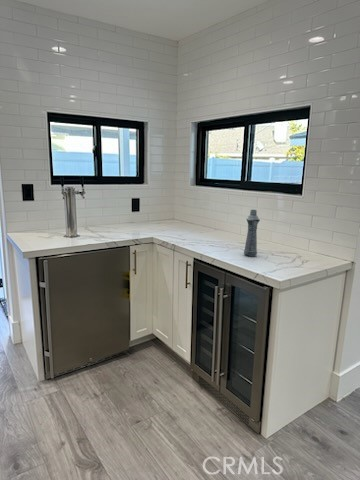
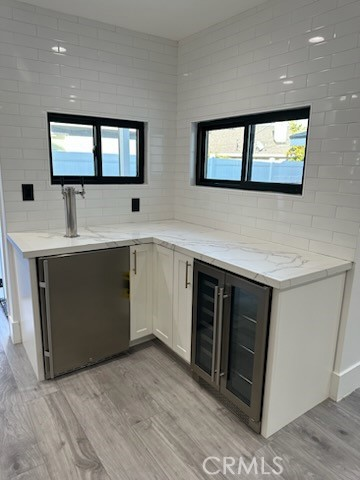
- bottle (252, 232)
